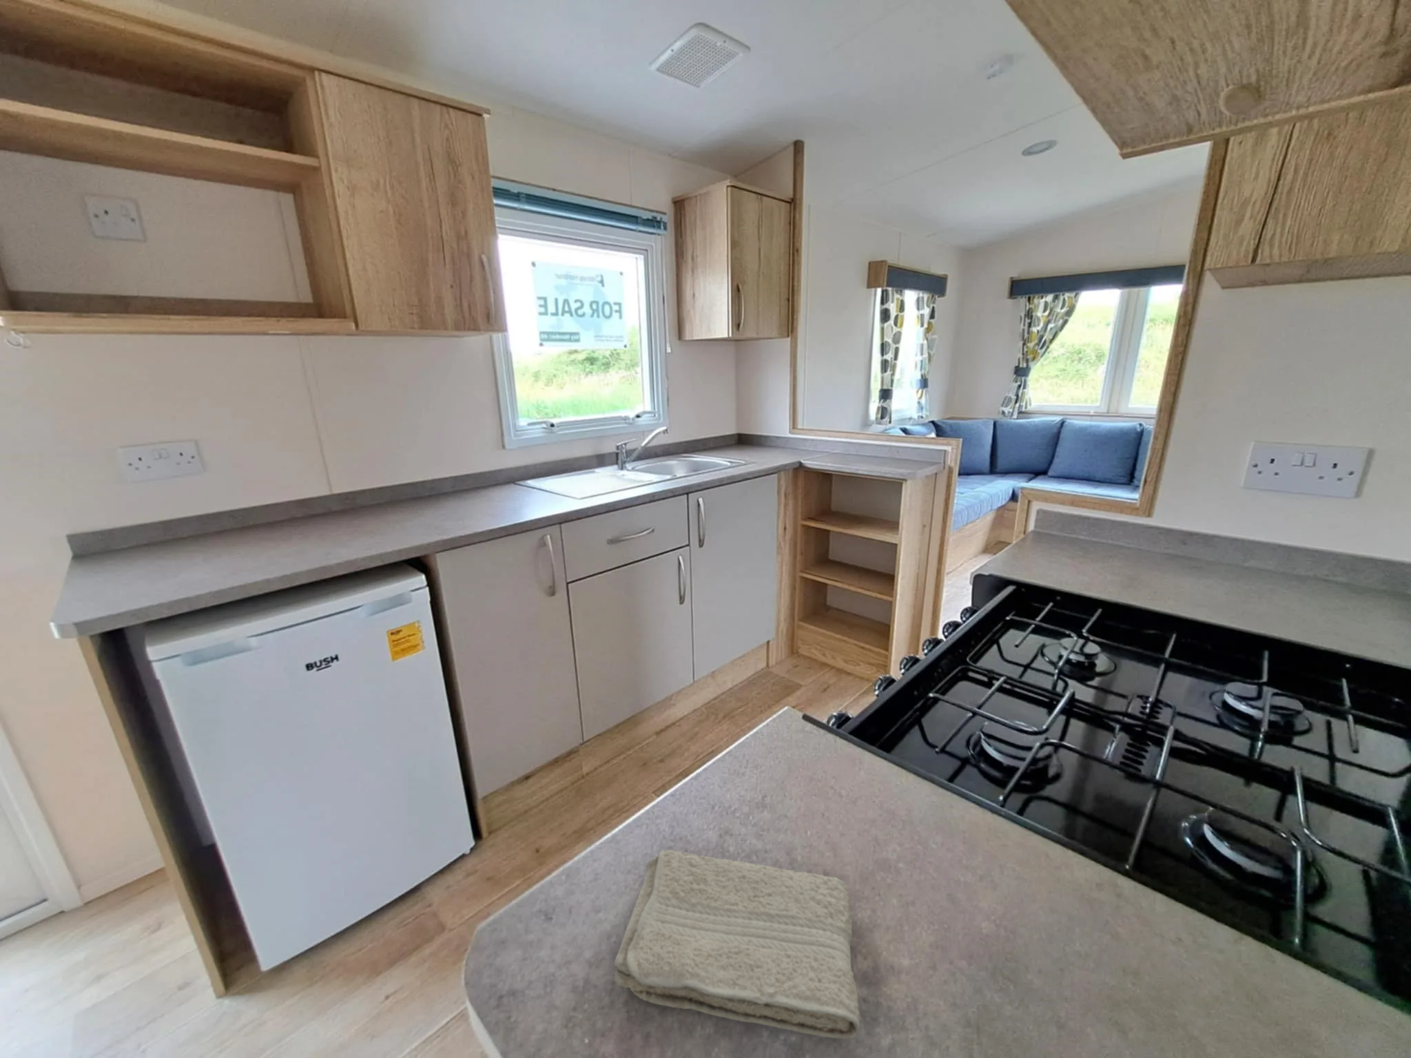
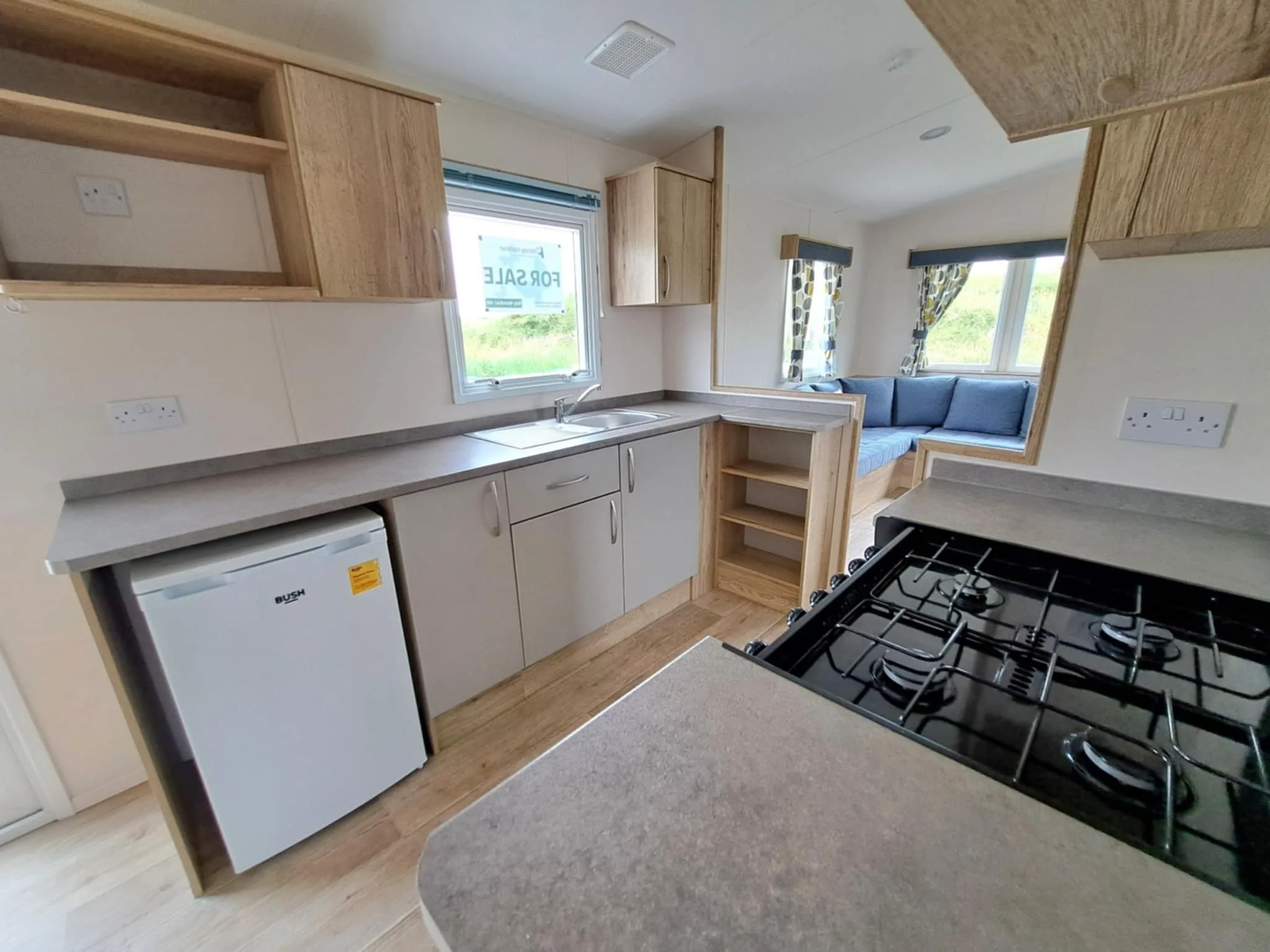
- washcloth (739, 928)
